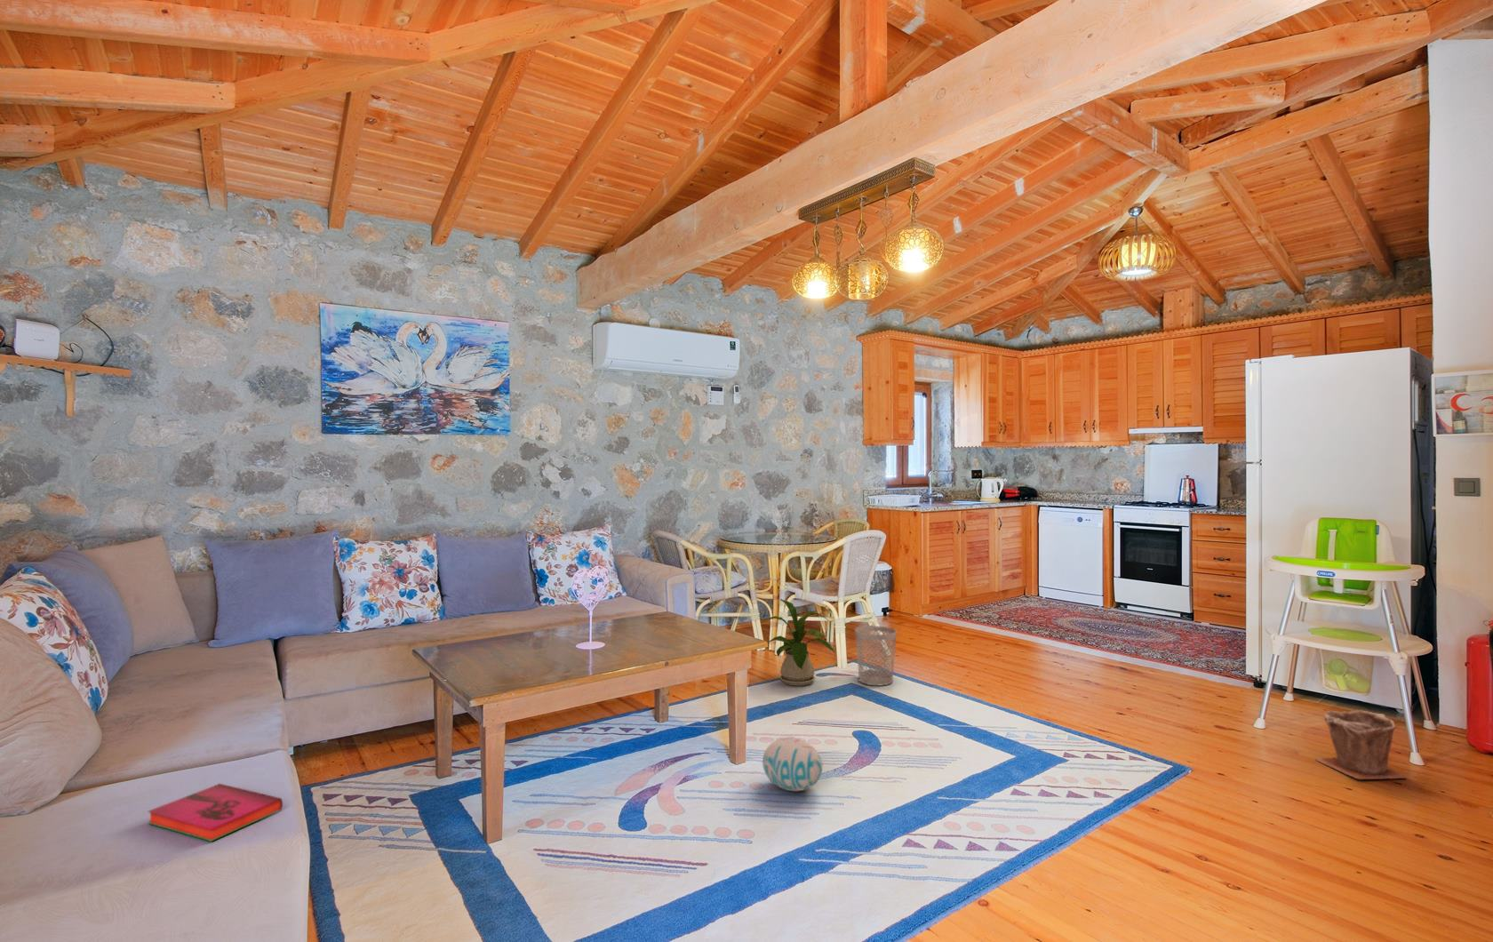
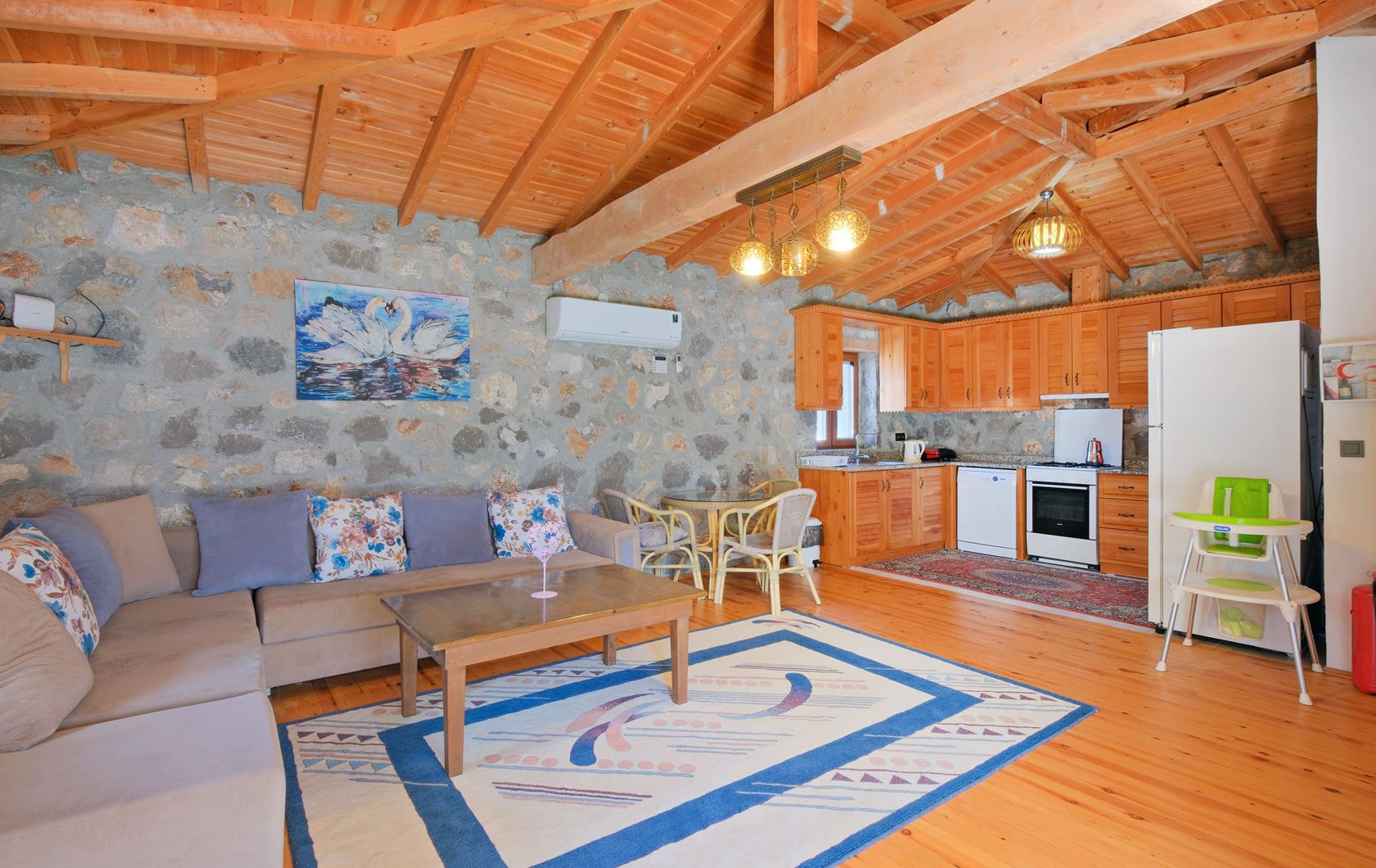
- plant pot (1358, 741)
- ball (792, 763)
- wastebasket (876, 655)
- hardback book (216, 810)
- house plant (796, 645)
